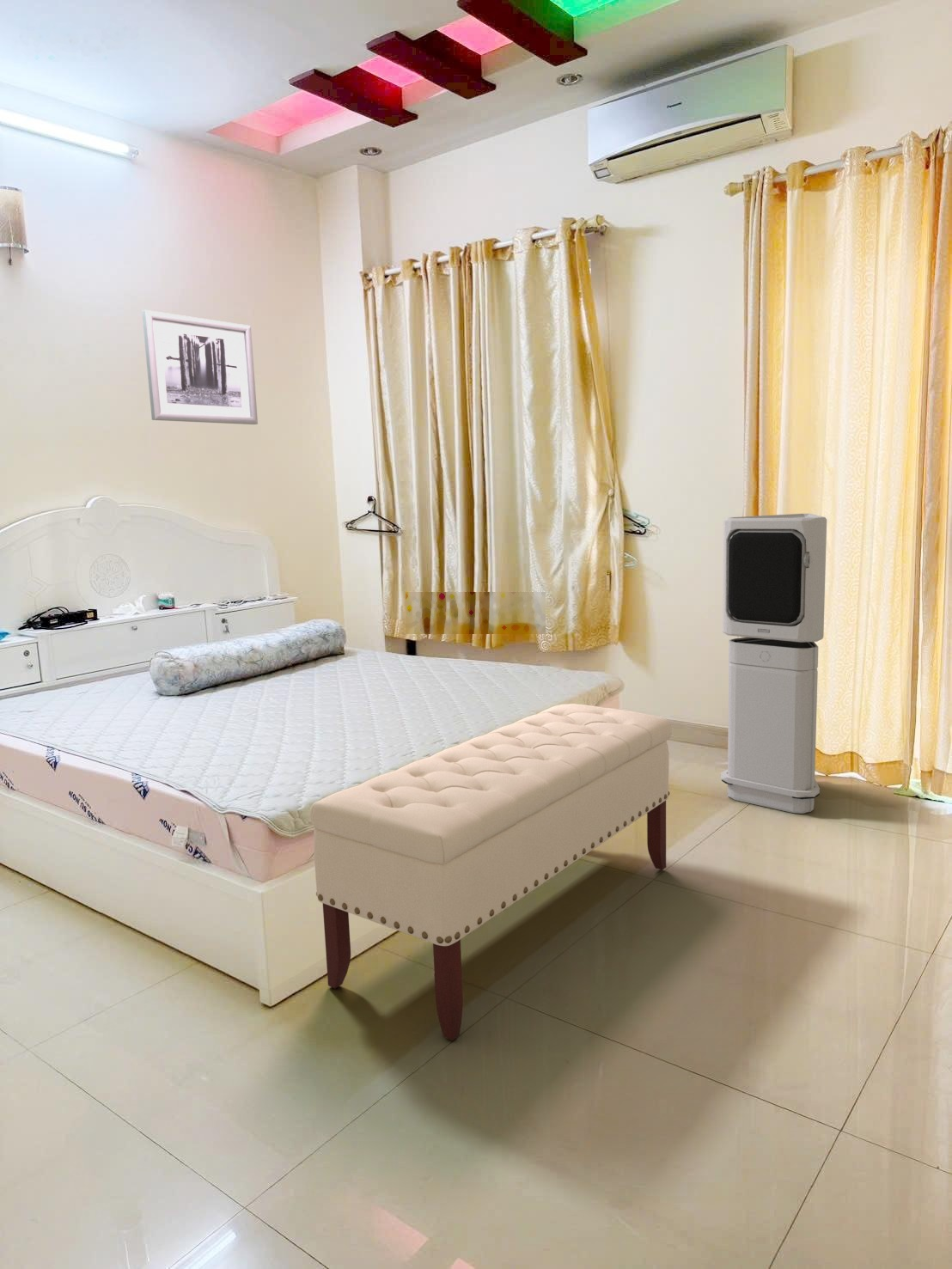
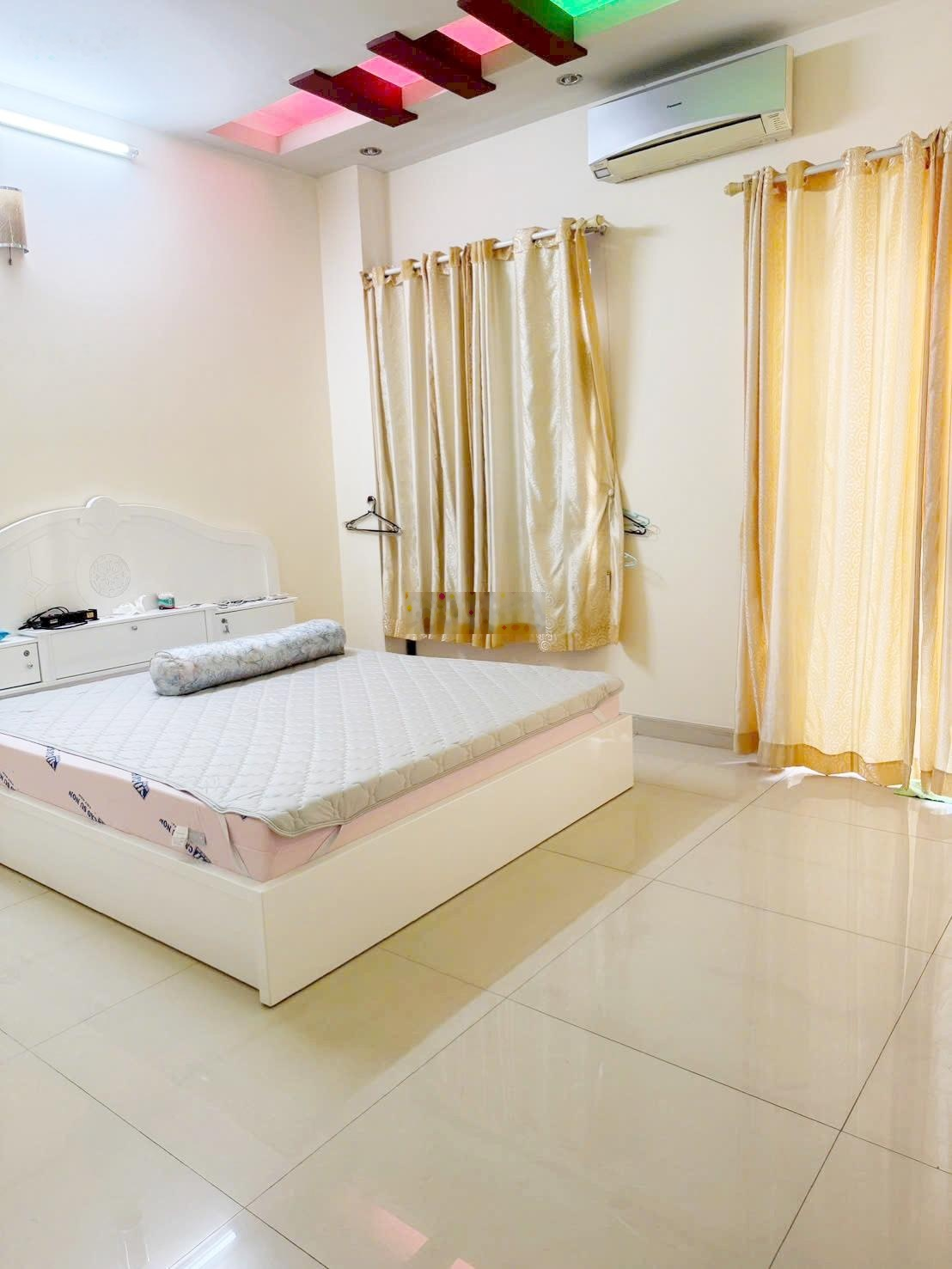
- bench (515, 836)
- wall art (203, 370)
- air purifier (784, 658)
